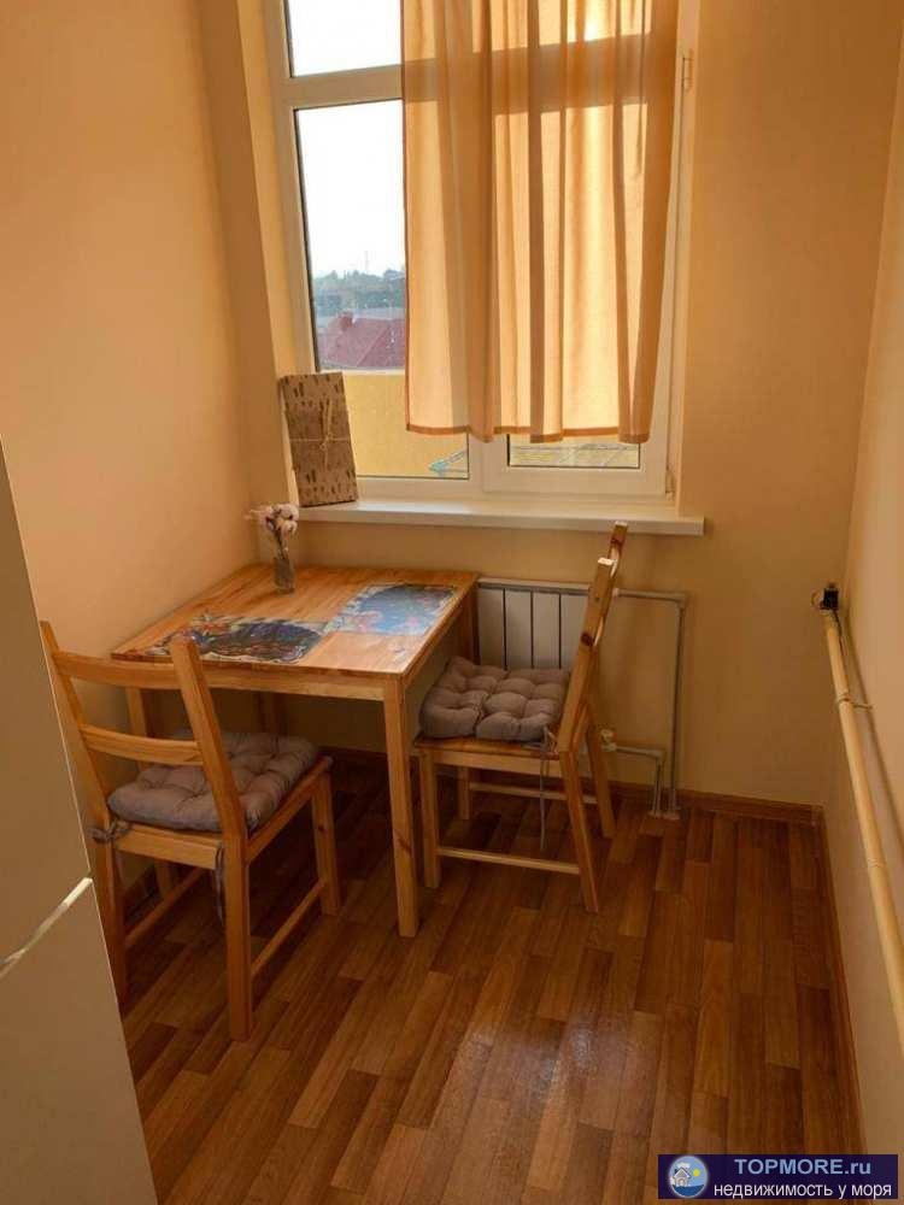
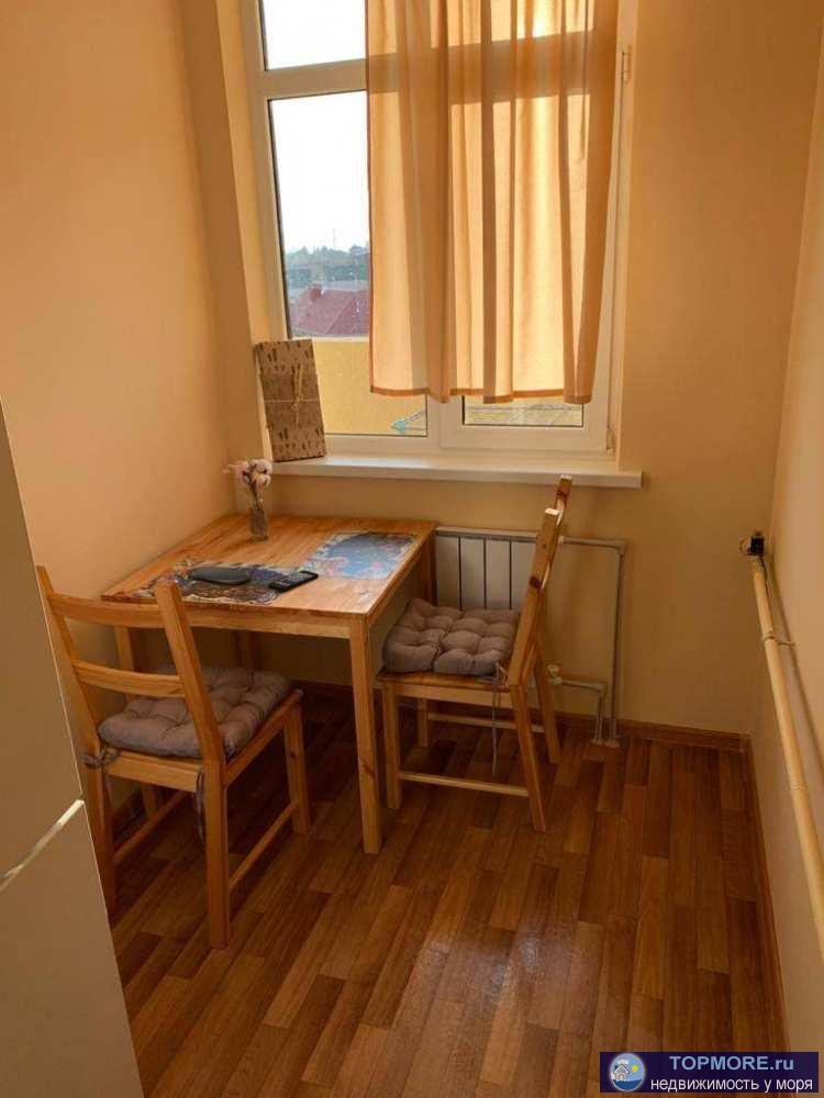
+ smartphone (293, 580)
+ oval tray (219, 574)
